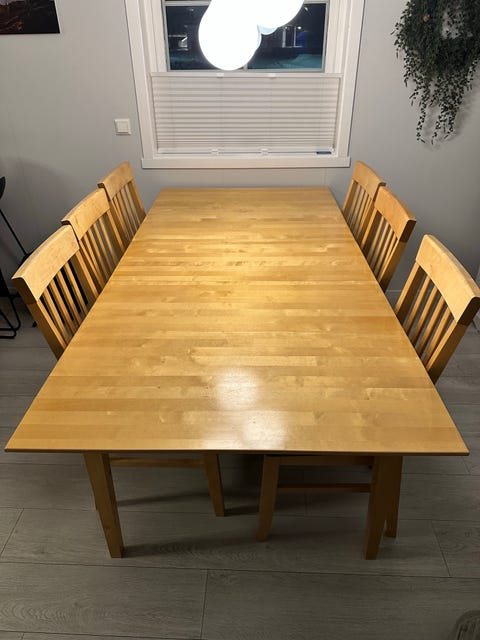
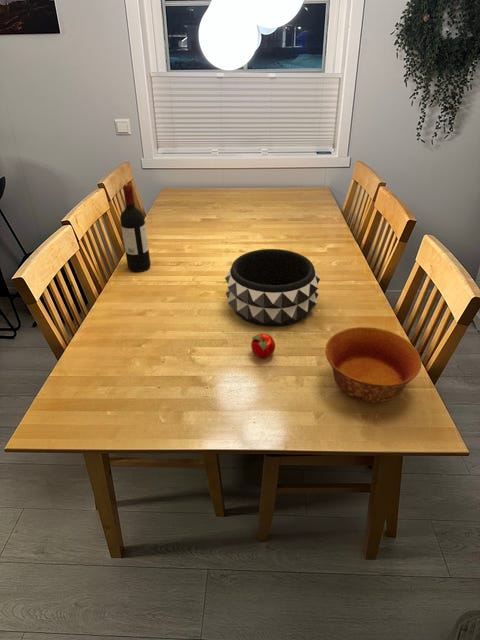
+ wine bottle (133, 228)
+ decorative bowl (272, 286)
+ bowl (369, 369)
+ apple (262, 346)
